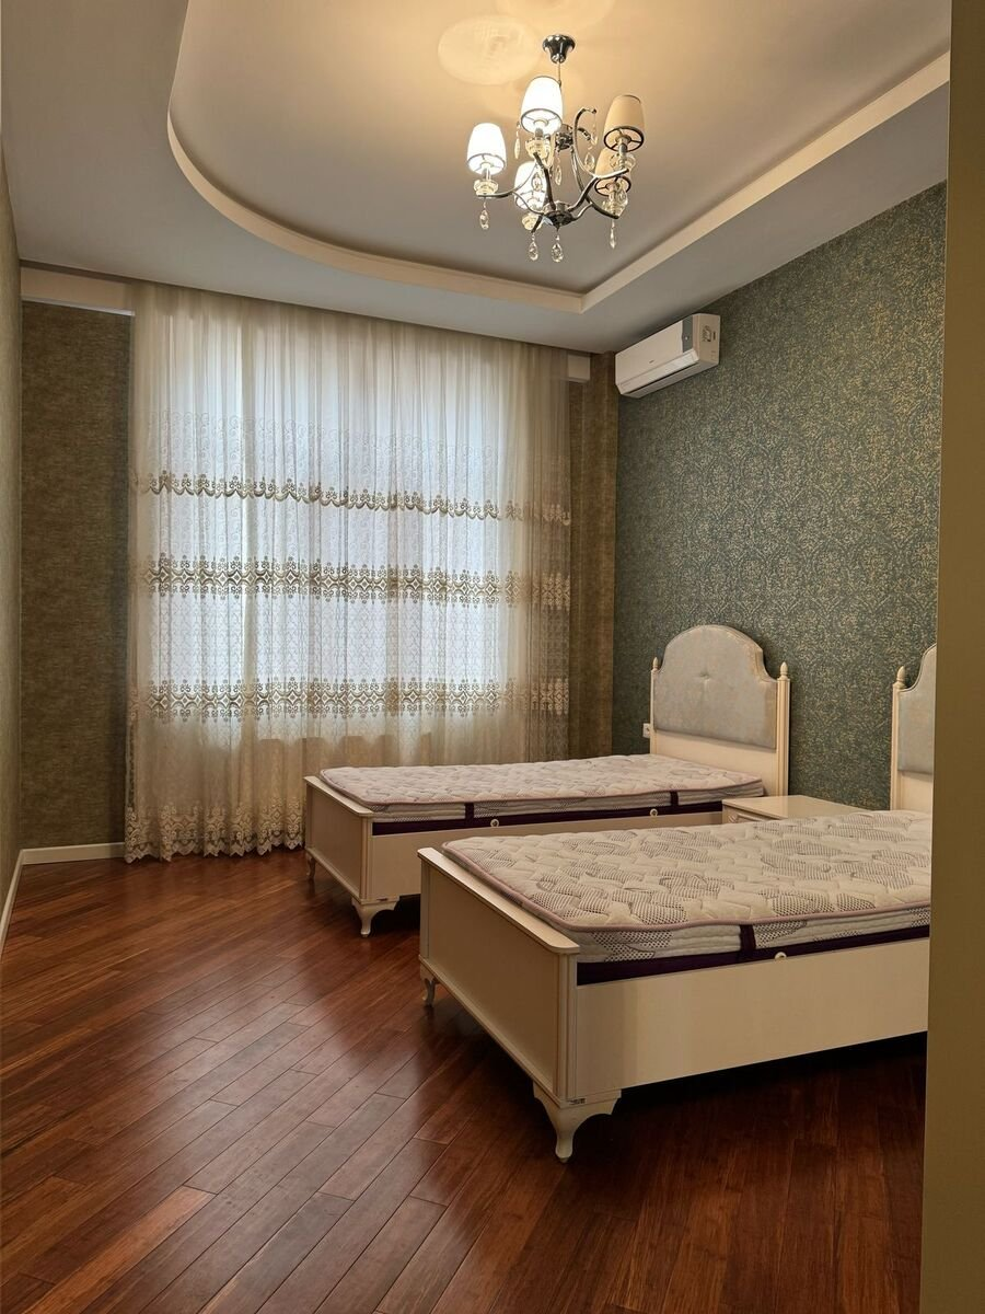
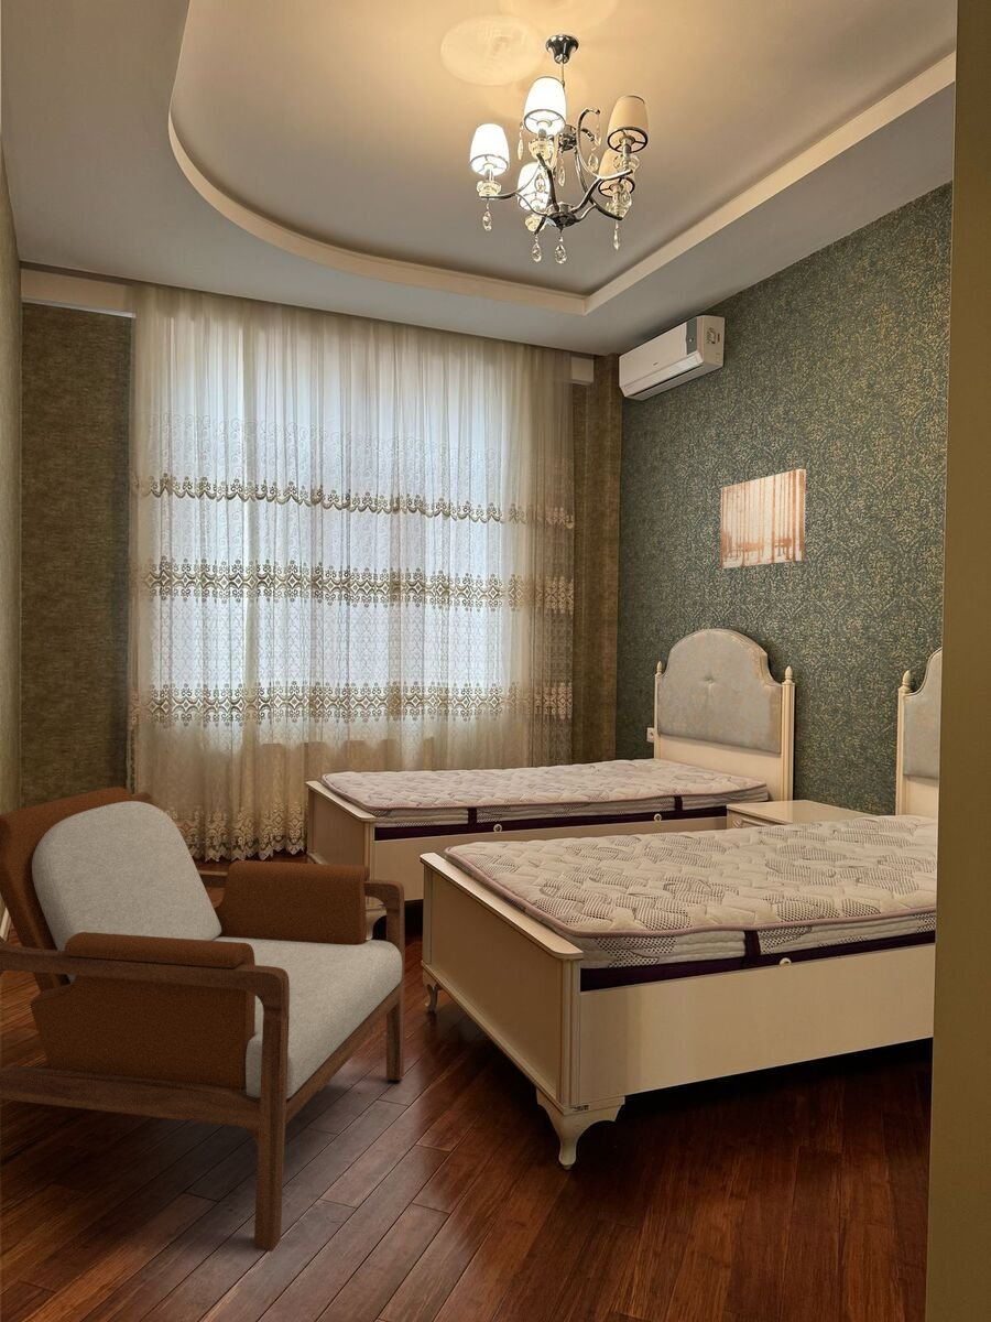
+ wall art (760, 522)
+ armchair (185, 966)
